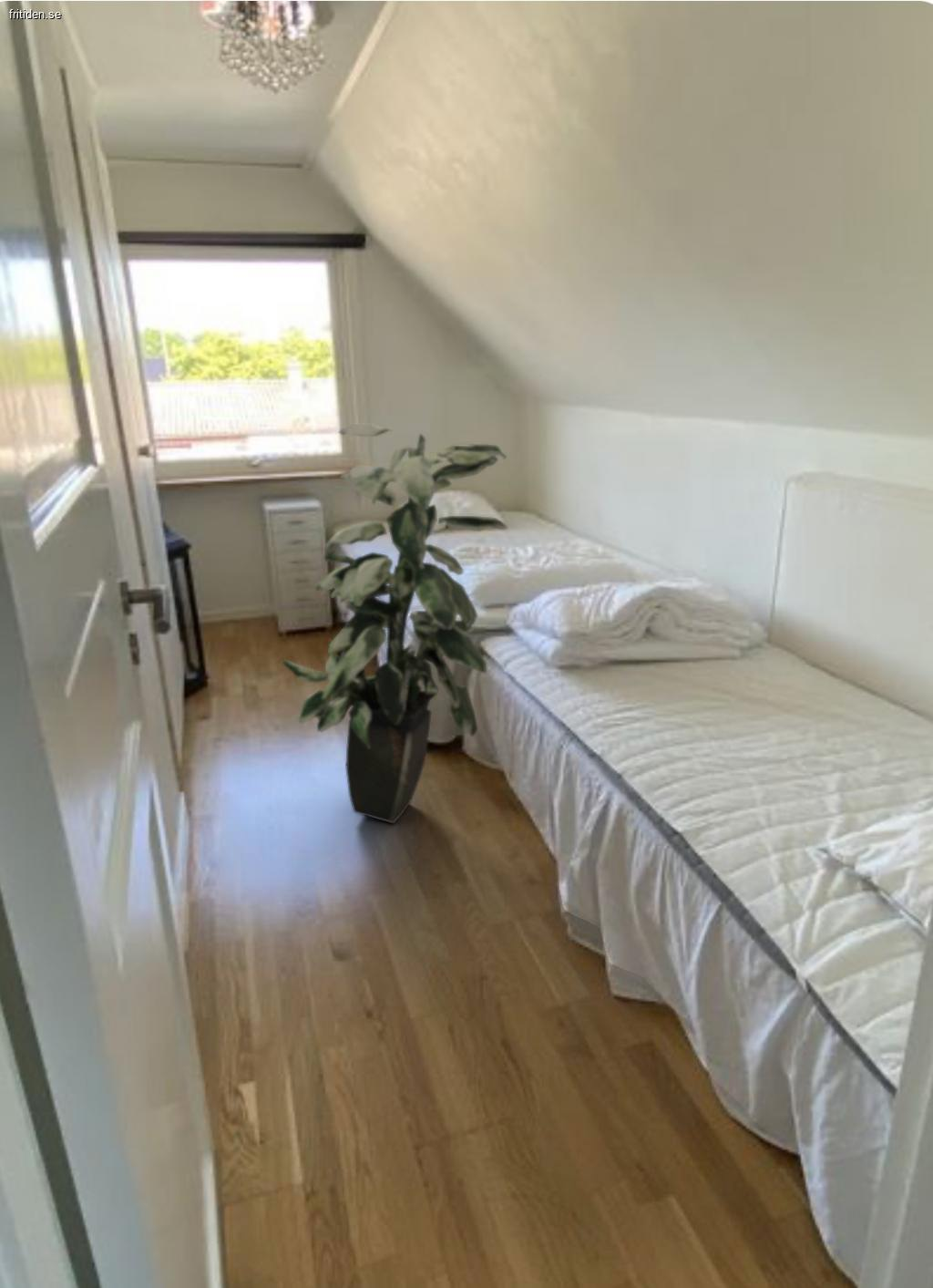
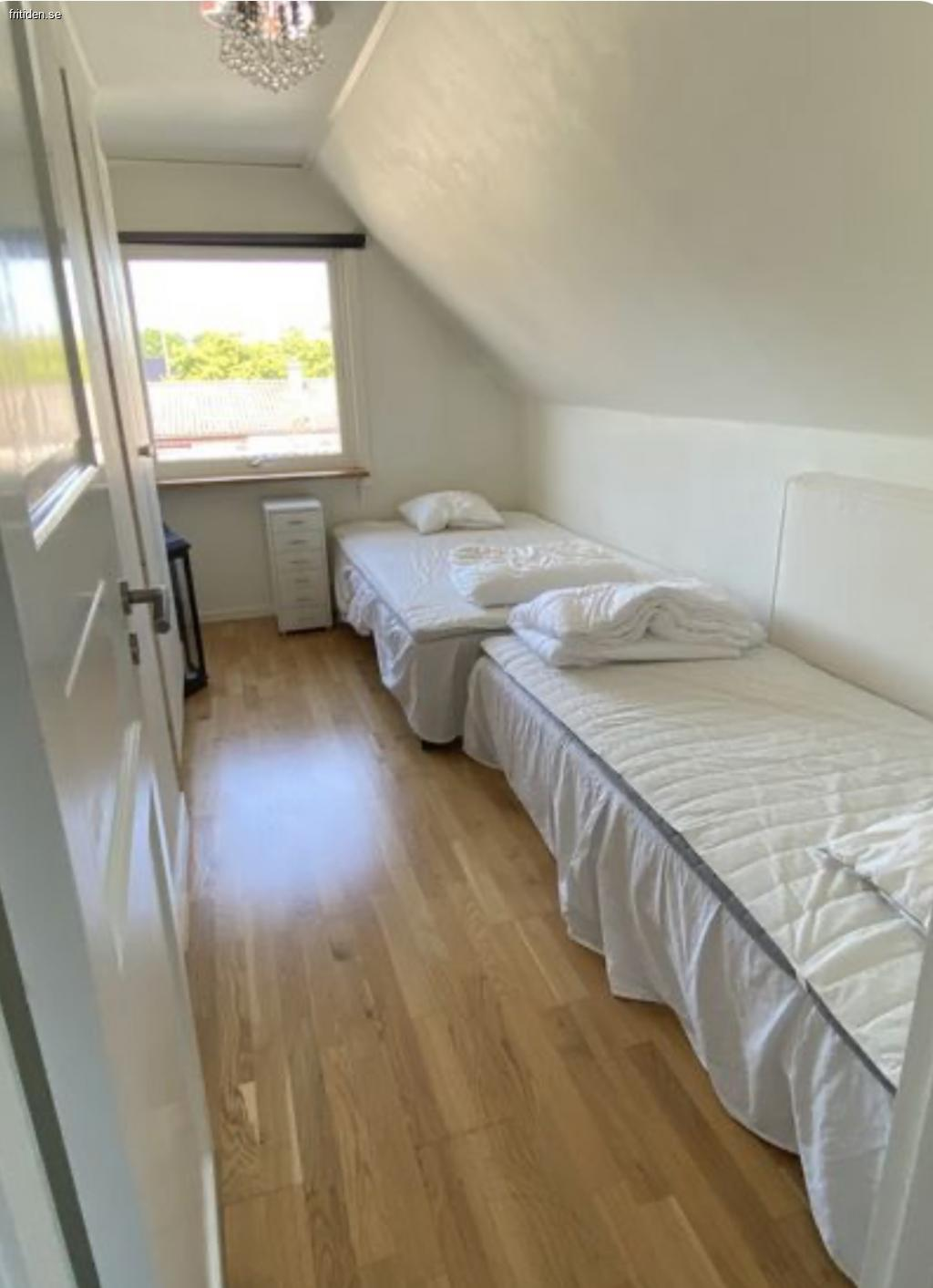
- indoor plant (396, 631)
